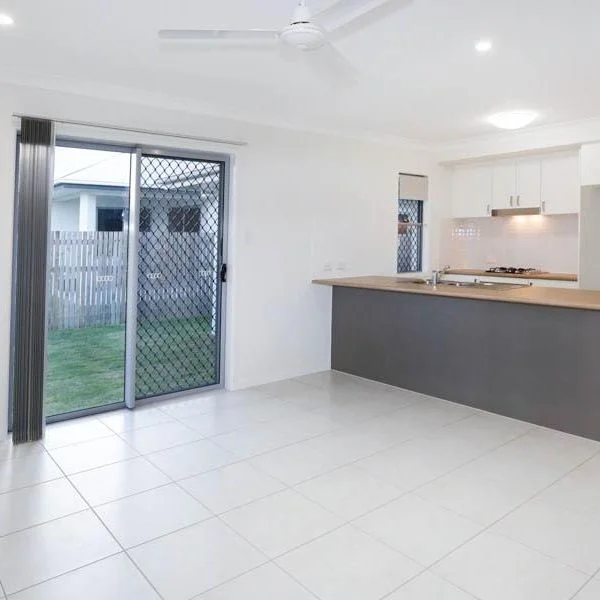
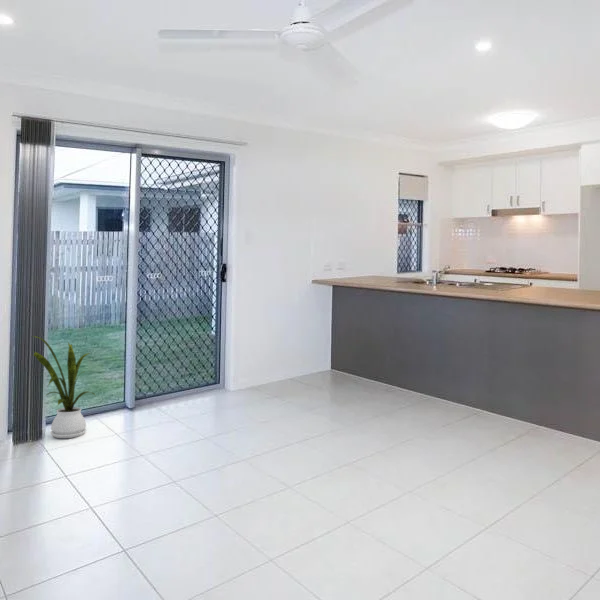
+ house plant (64, 384)
